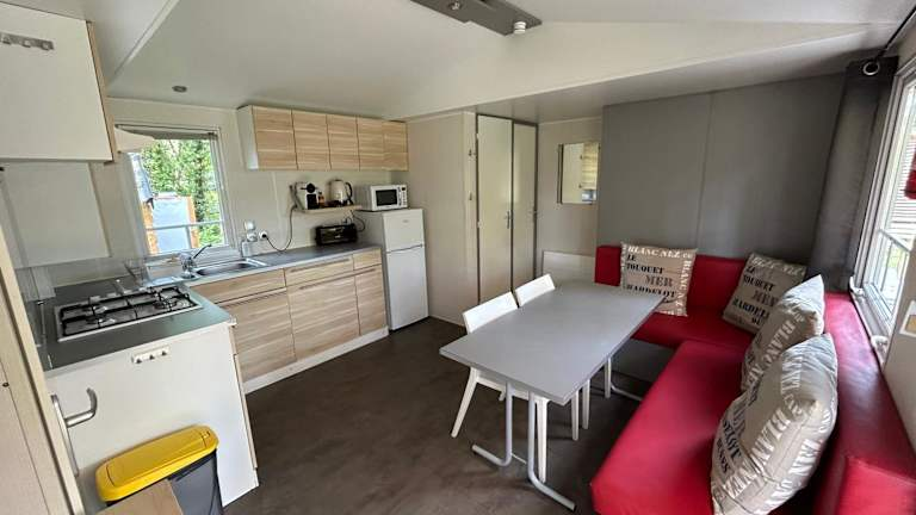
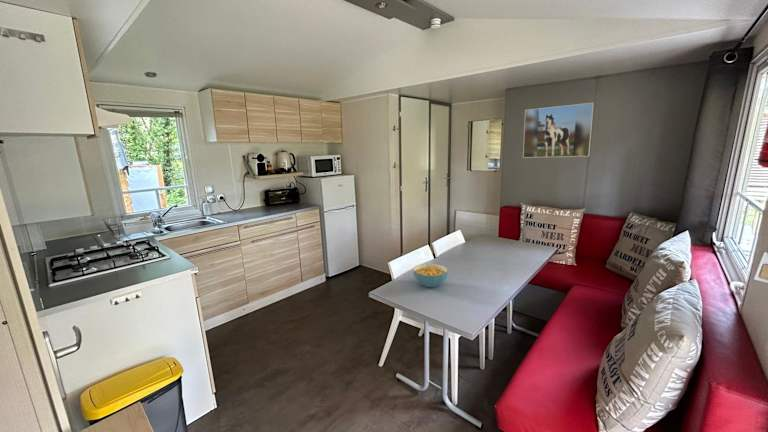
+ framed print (555, 132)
+ cereal bowl (430, 277)
